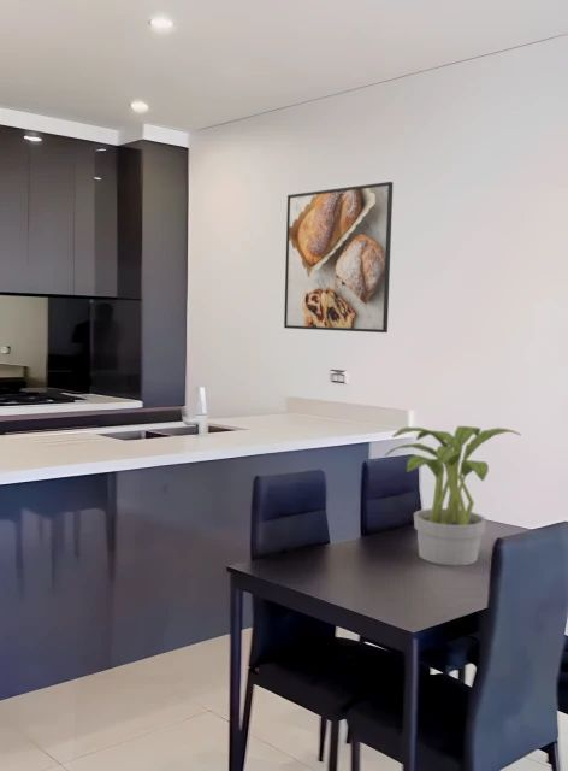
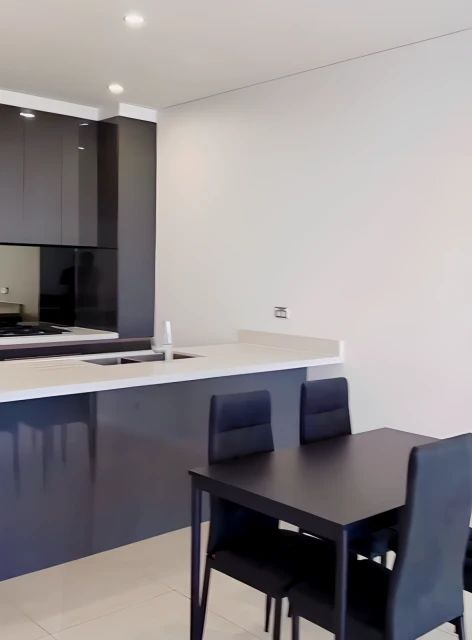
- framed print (335, 259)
- potted plant (450, 493)
